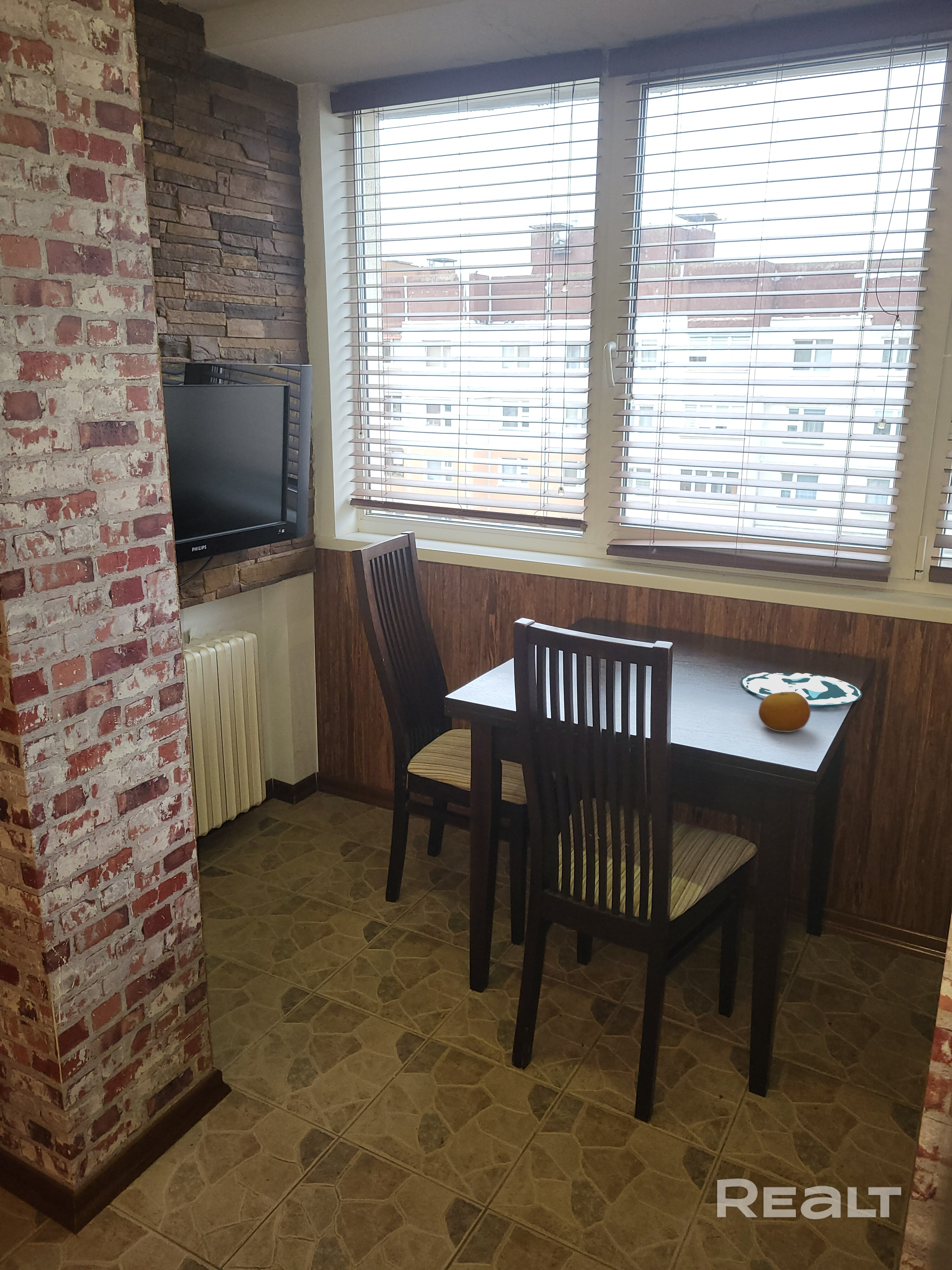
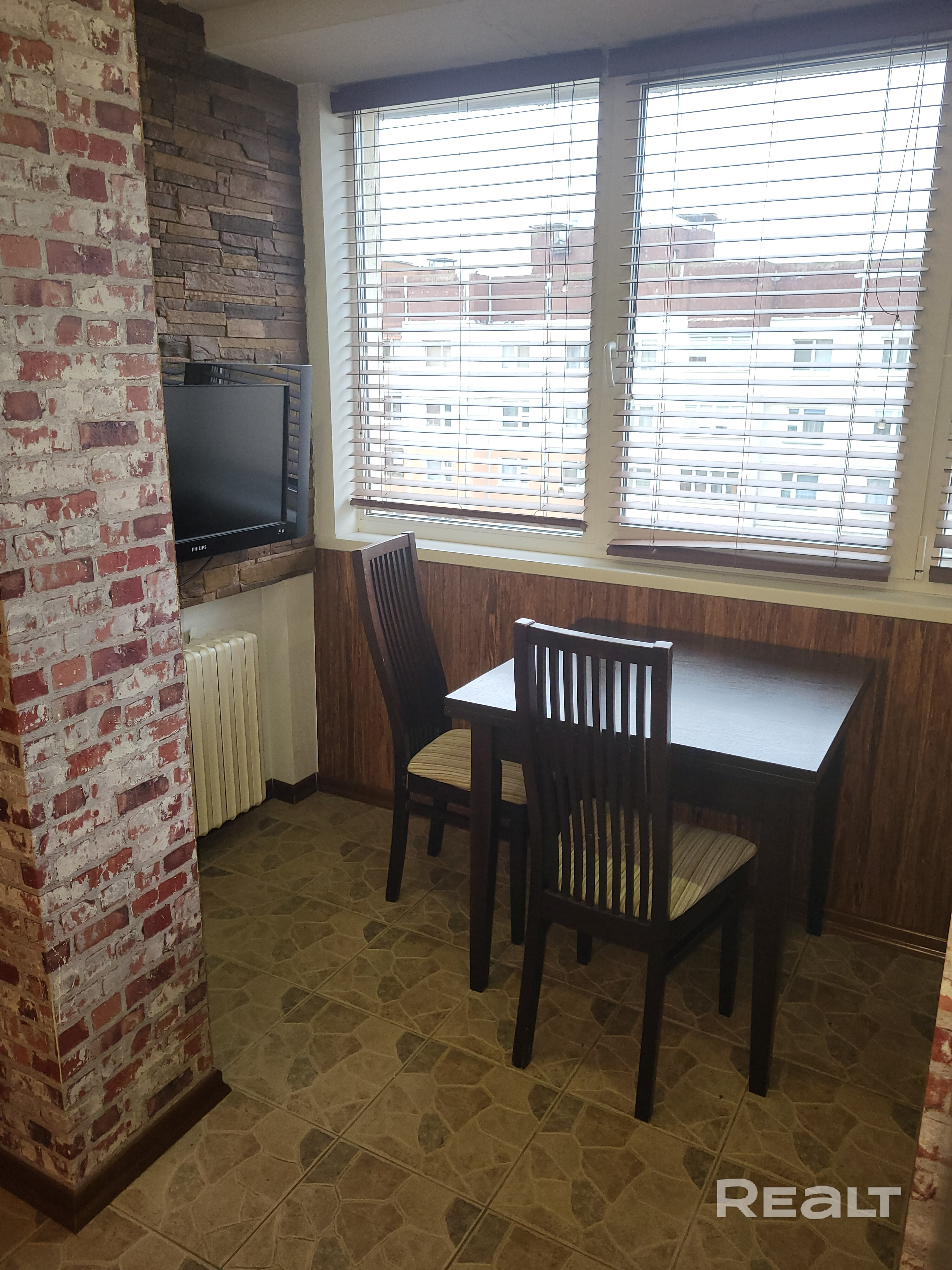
- fruit (784, 711)
- plate (801, 682)
